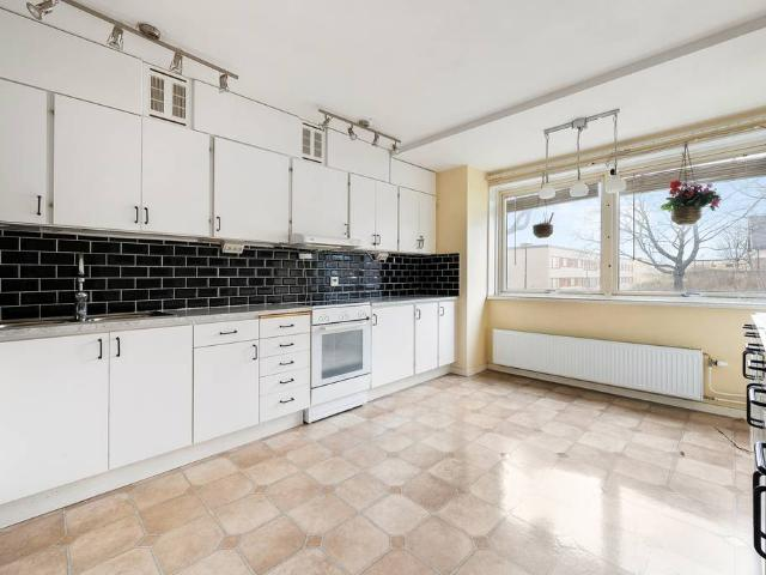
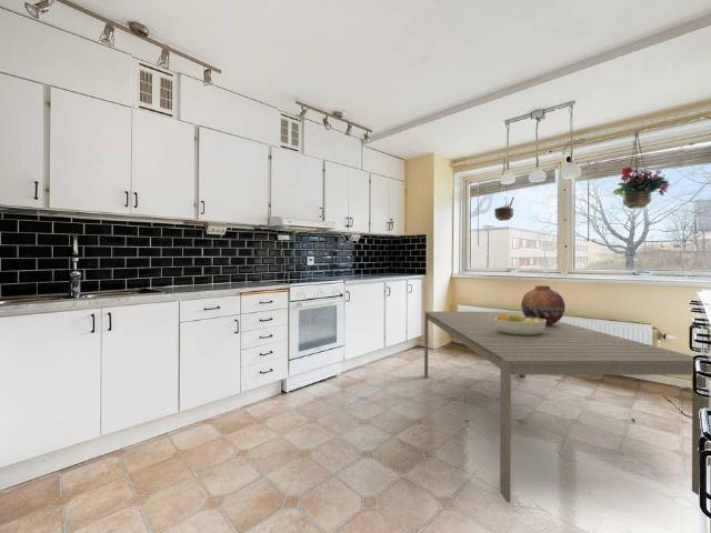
+ fruit bowl (520, 322)
+ dining table (517, 372)
+ vase (542, 304)
